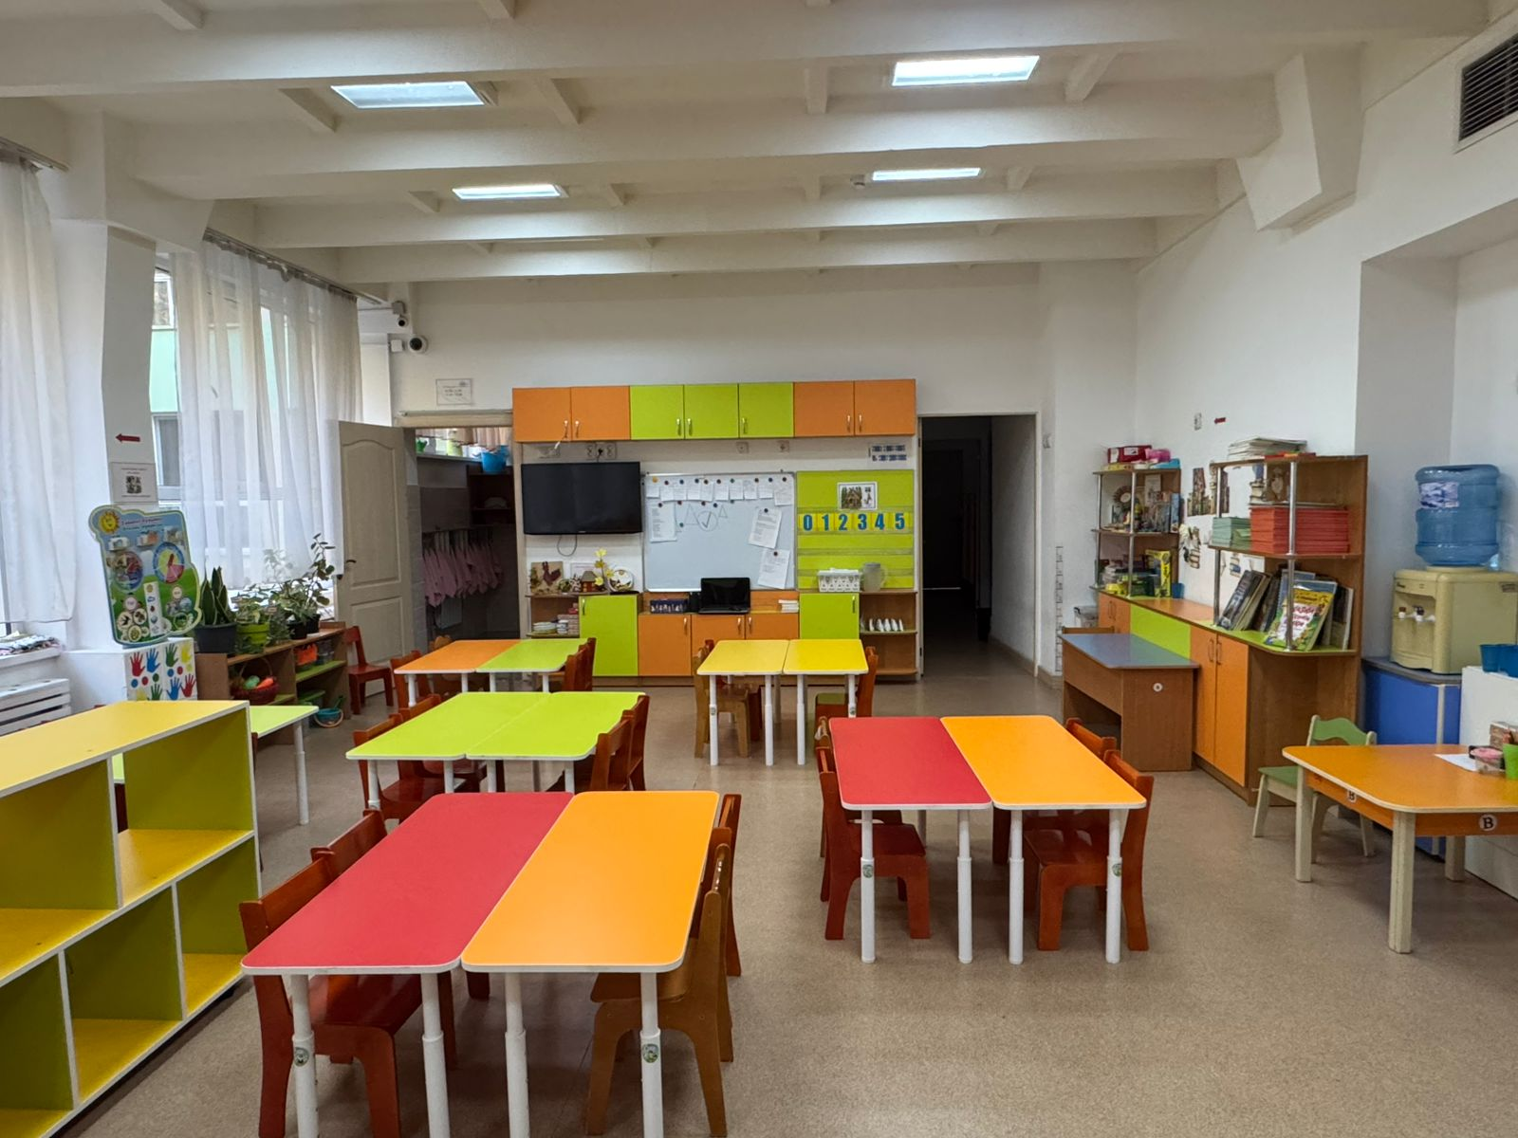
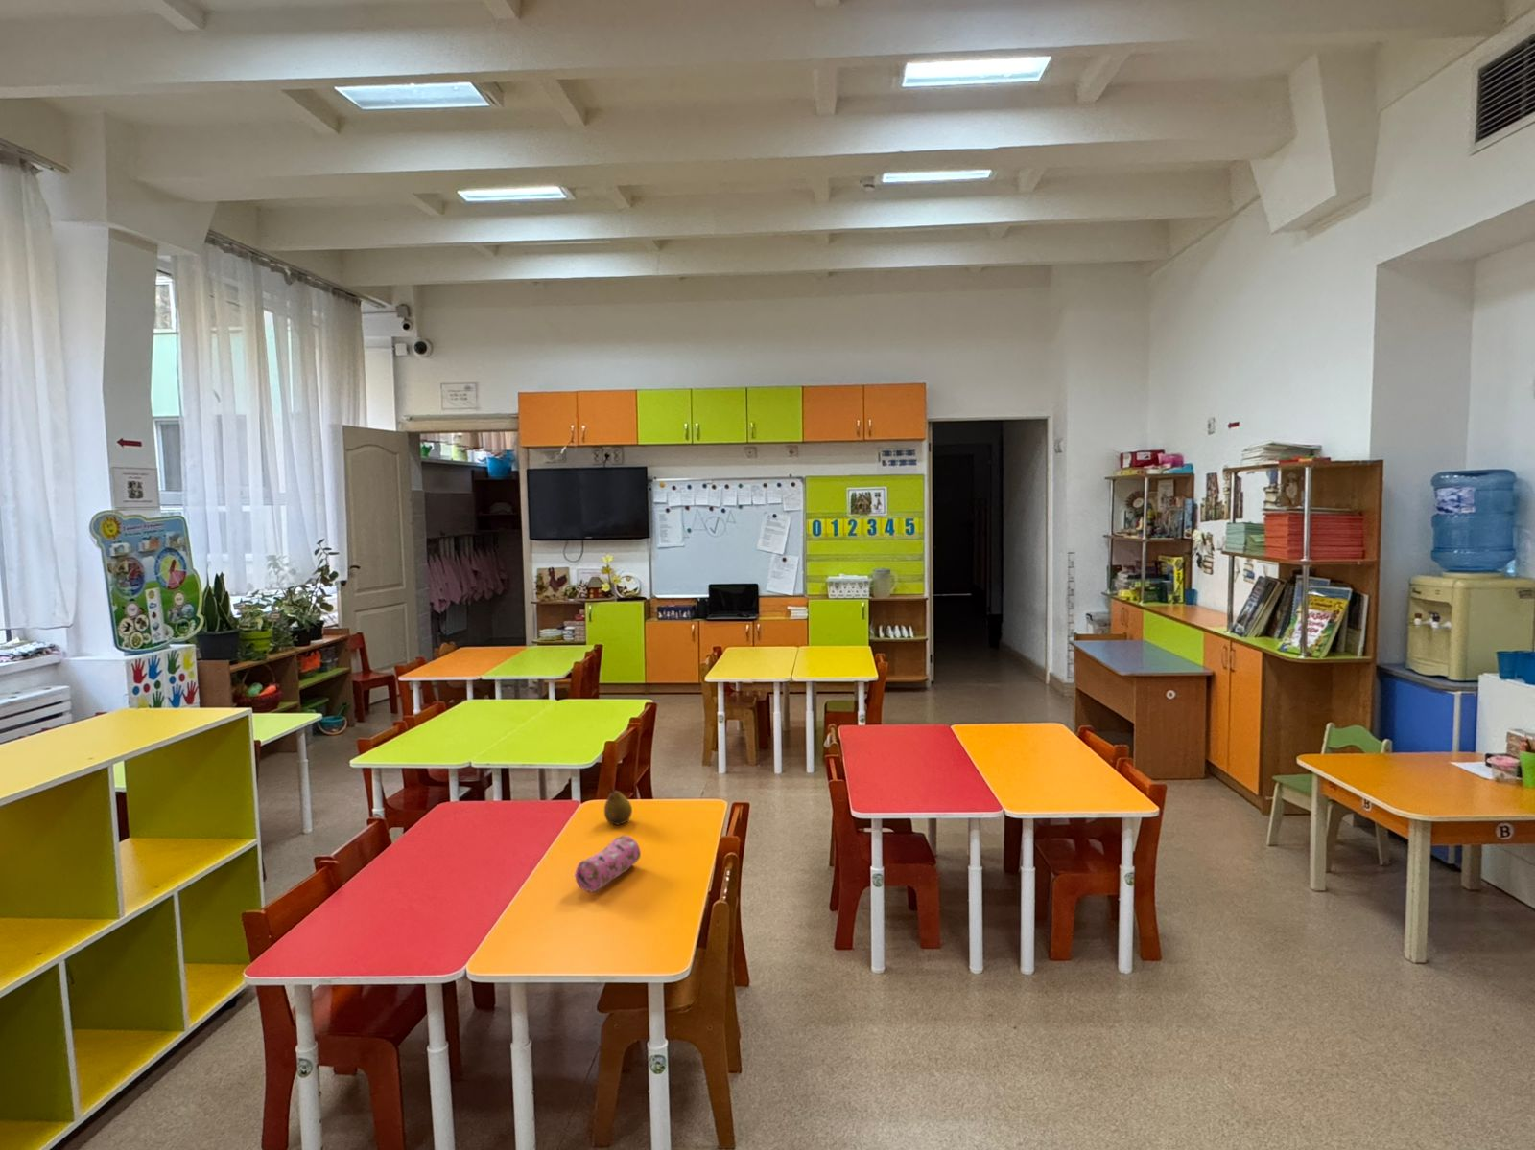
+ pencil case (608, 862)
+ fruit (616, 803)
